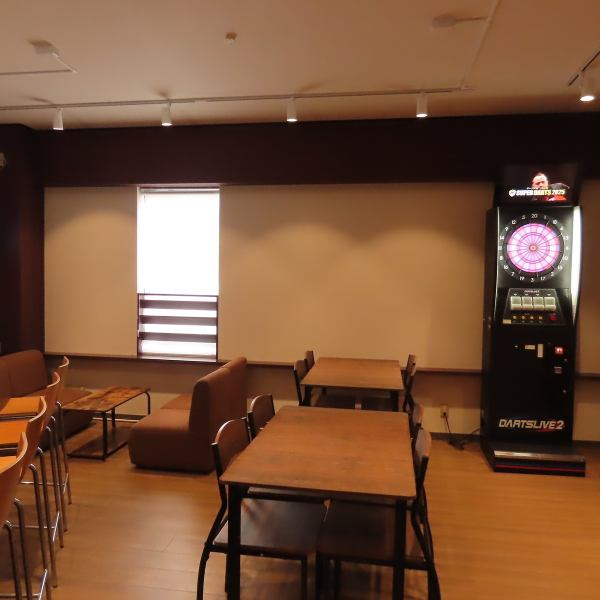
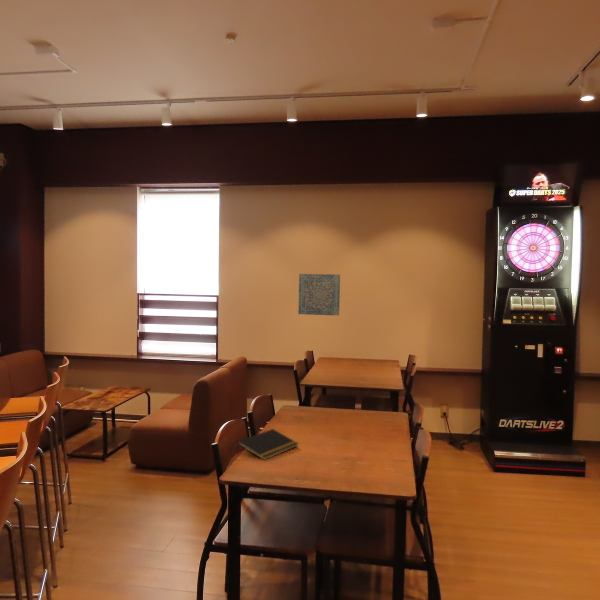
+ notepad (268, 443)
+ wall art (319, 294)
